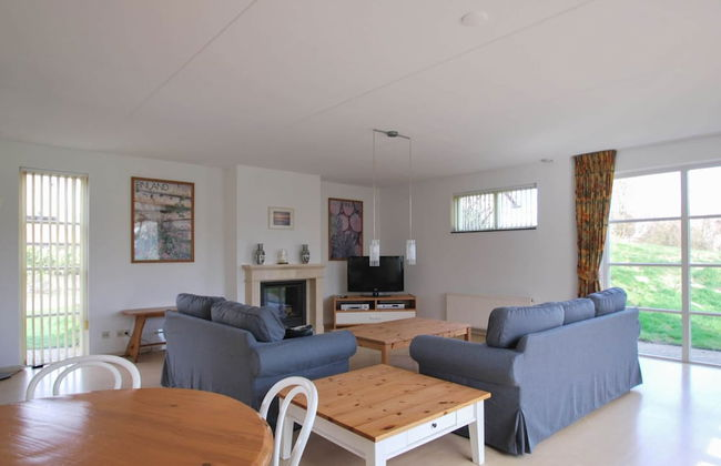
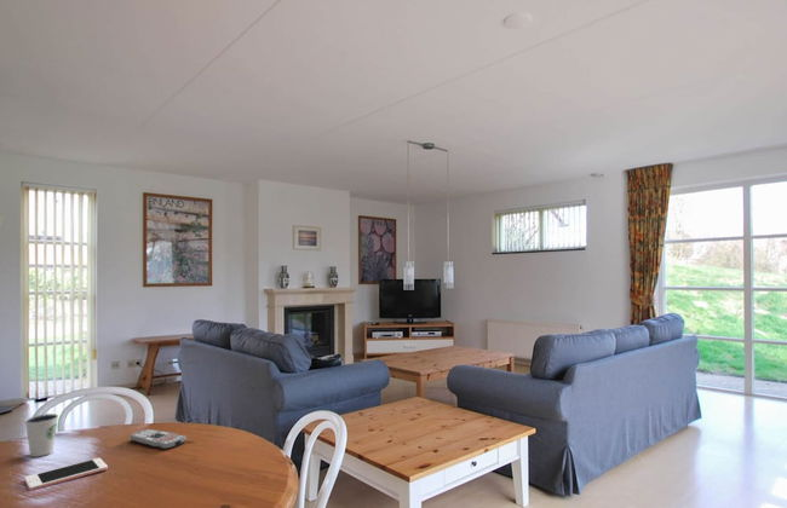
+ remote control (156, 438)
+ dixie cup (41, 435)
+ cell phone (67, 473)
